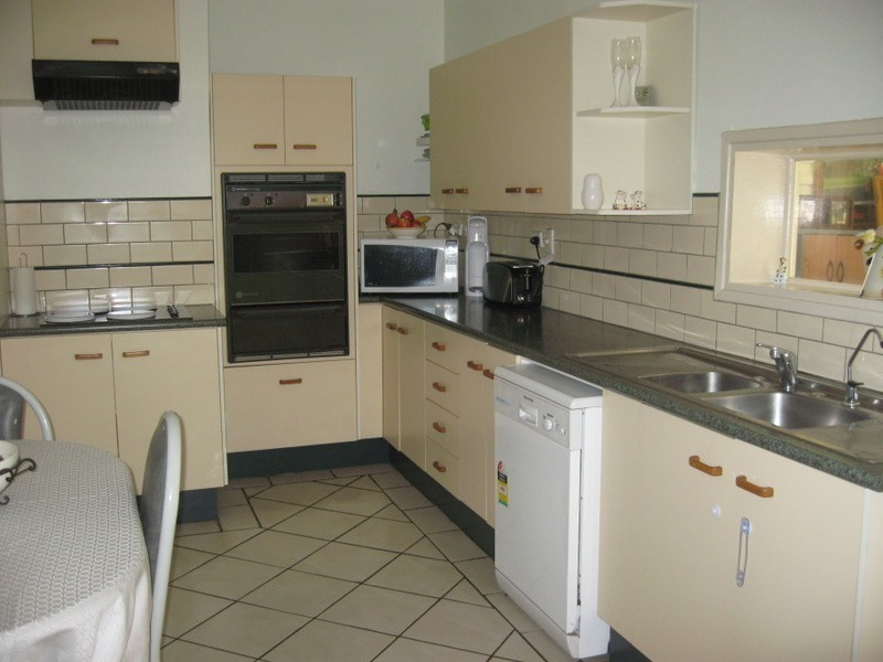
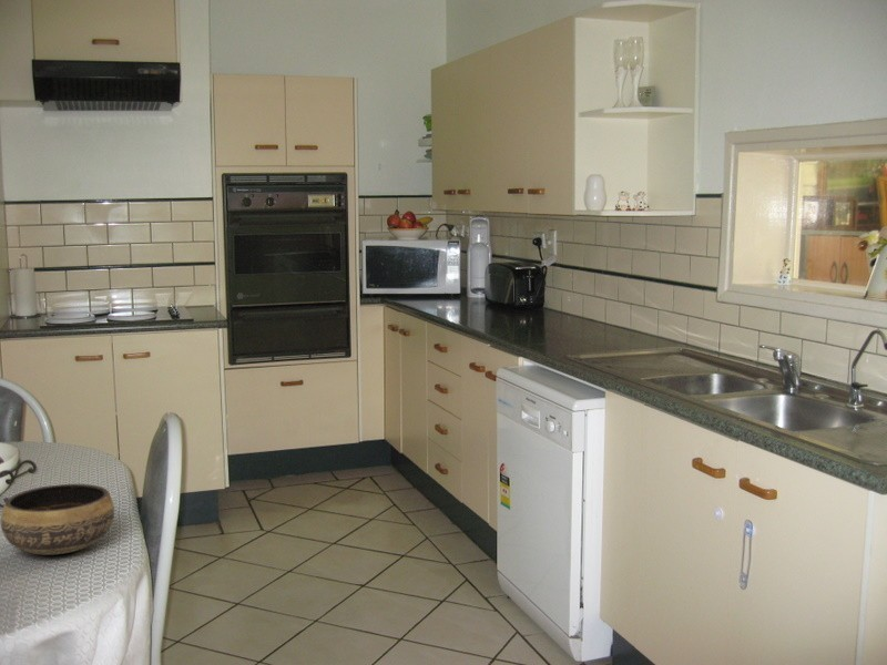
+ bowl (59, 522)
